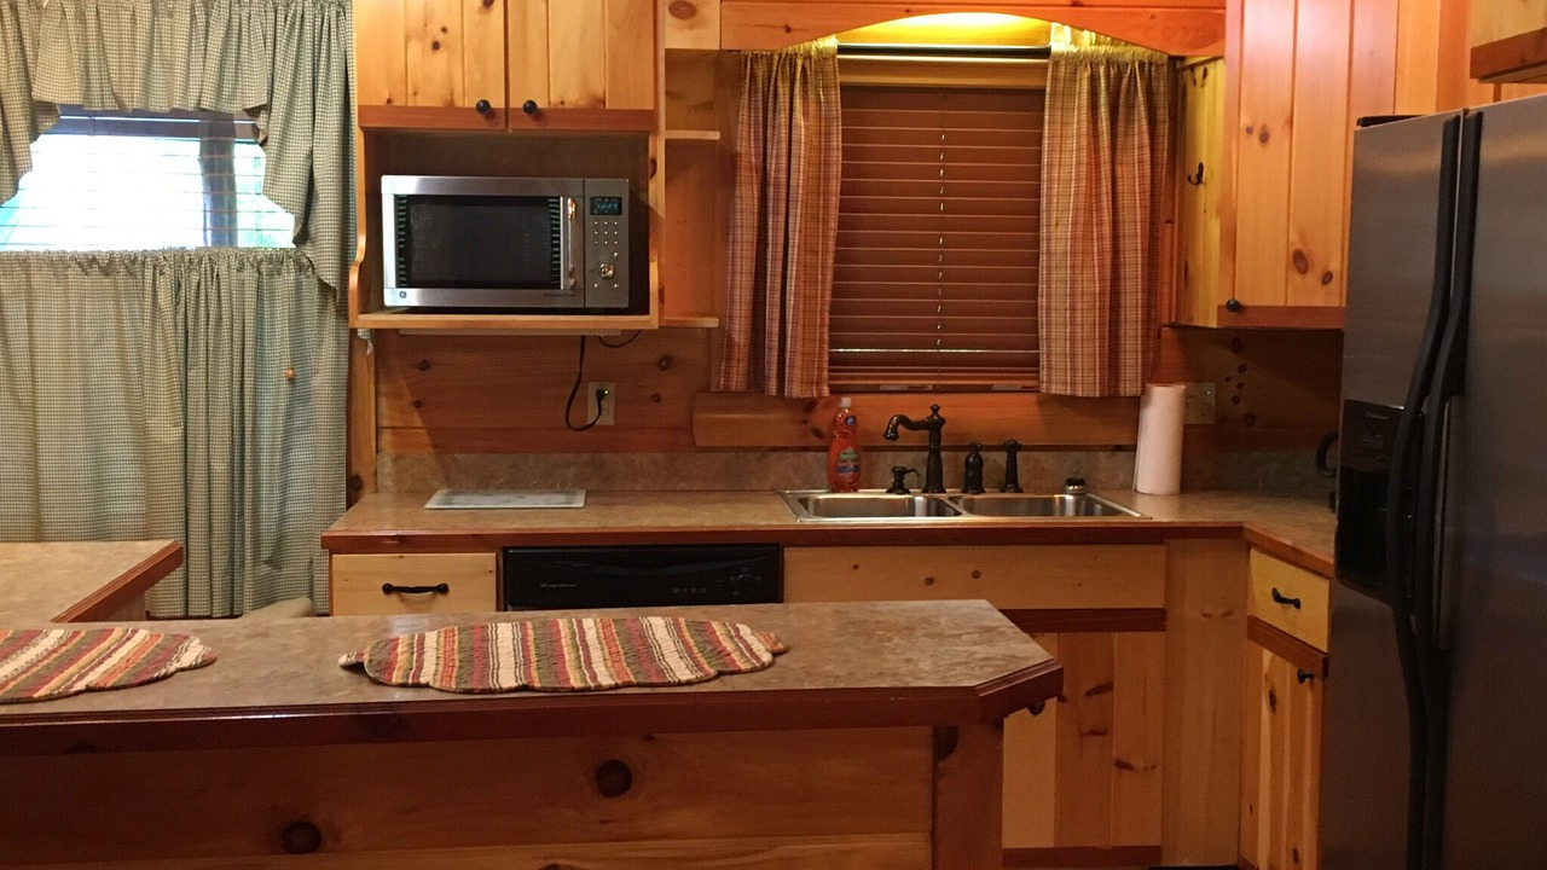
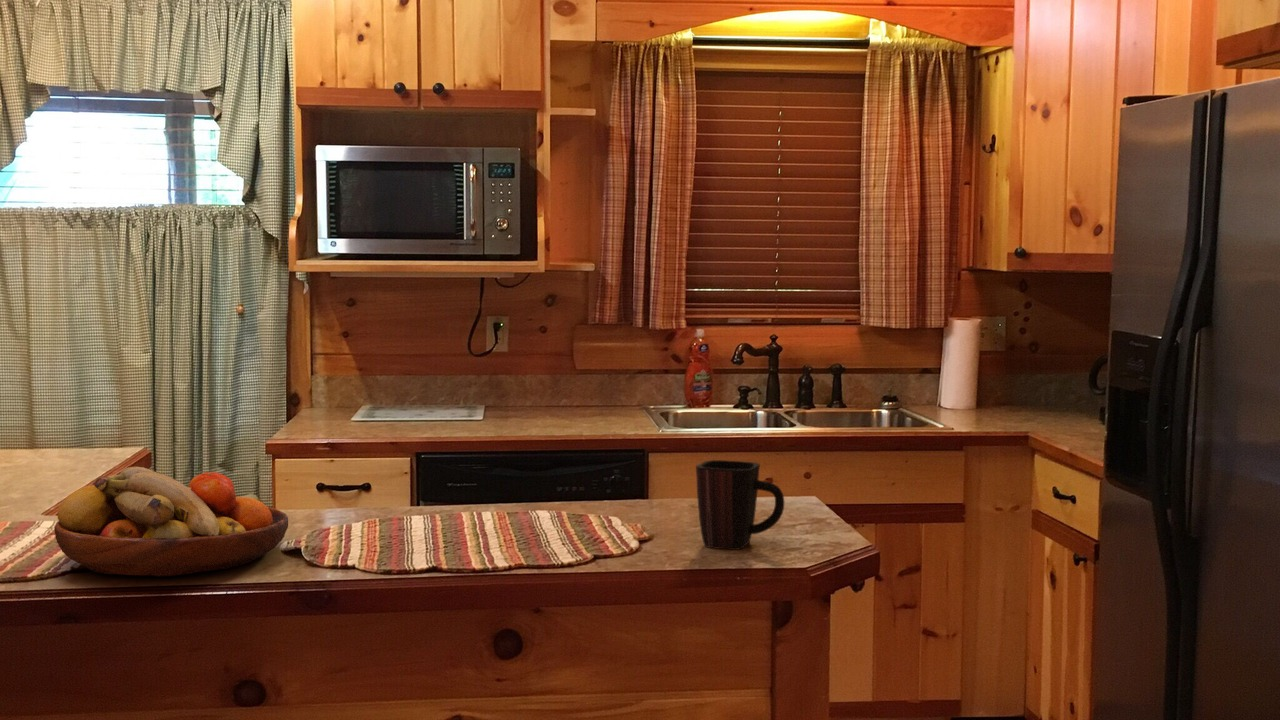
+ fruit bowl (175, 511)
+ mug (738, 505)
